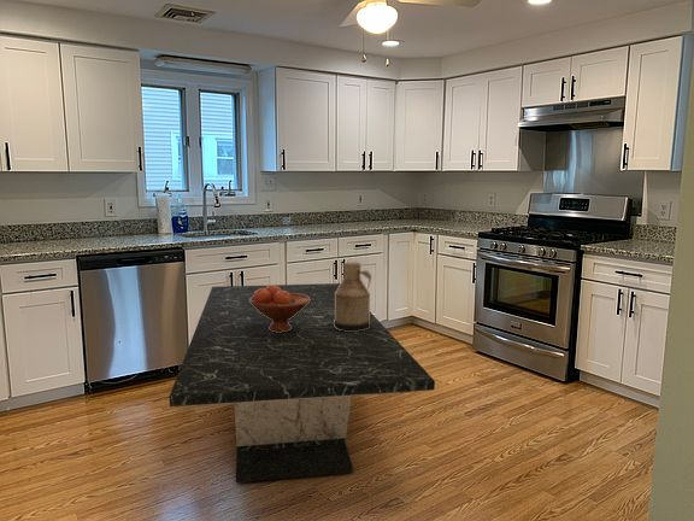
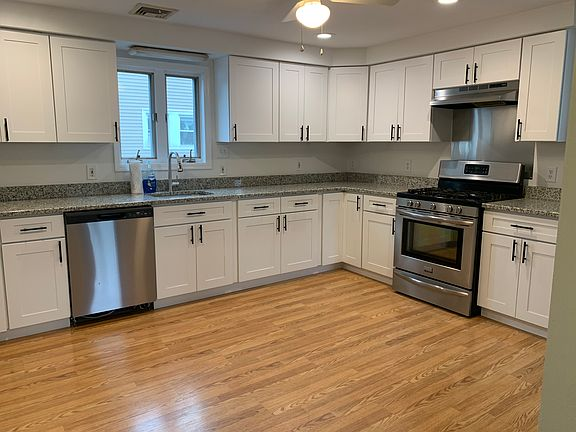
- milk can (352, 292)
- fruit bowl (280, 308)
- dining table (289, 376)
